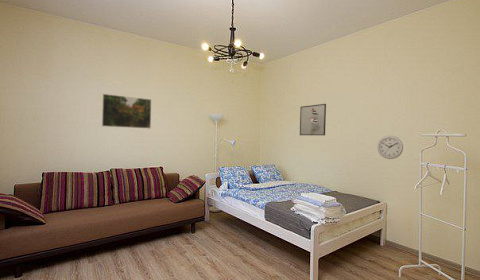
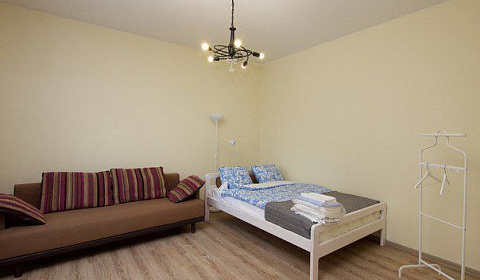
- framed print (127, 112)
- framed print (312, 120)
- wall clock (389, 147)
